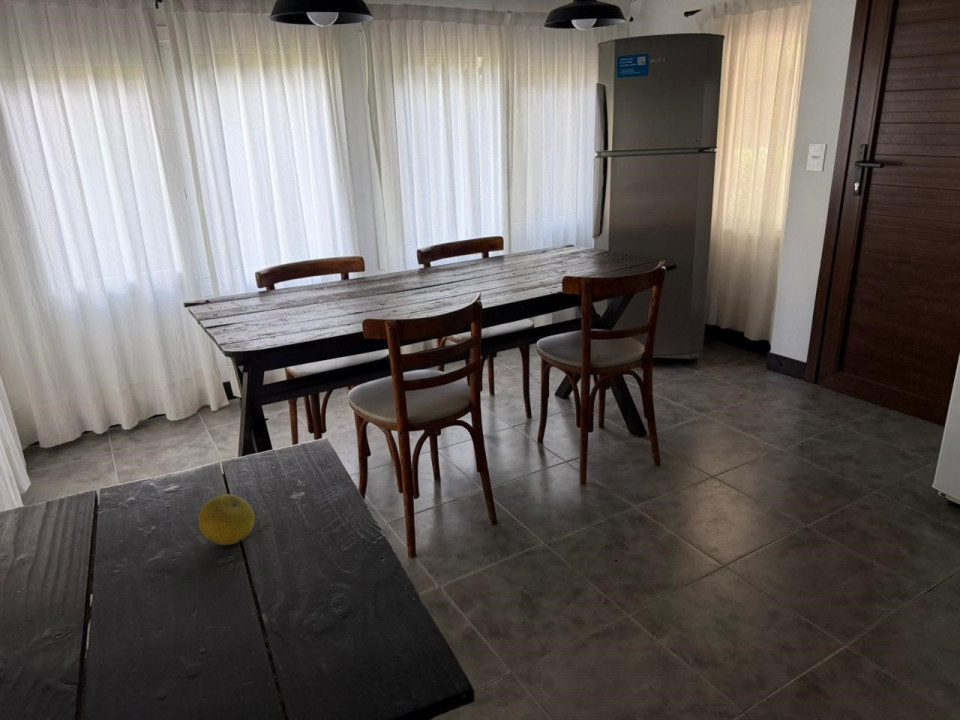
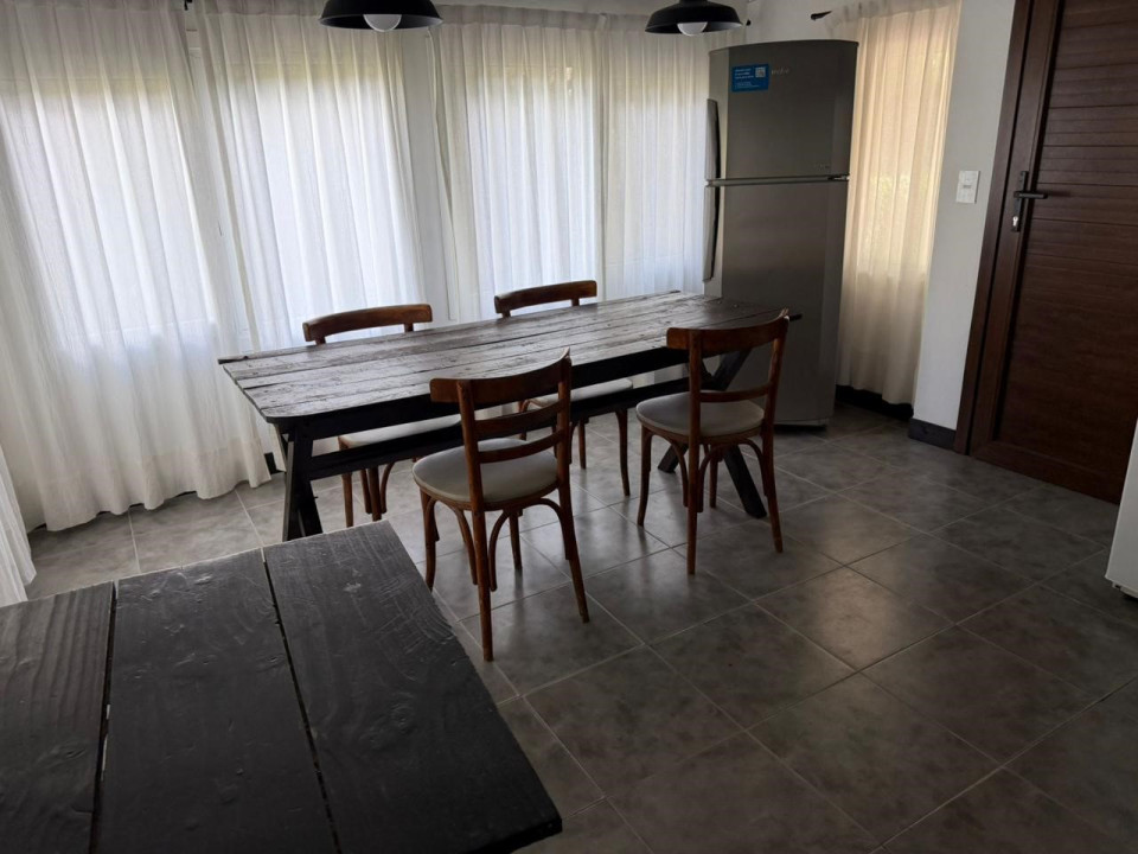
- fruit (227, 519)
